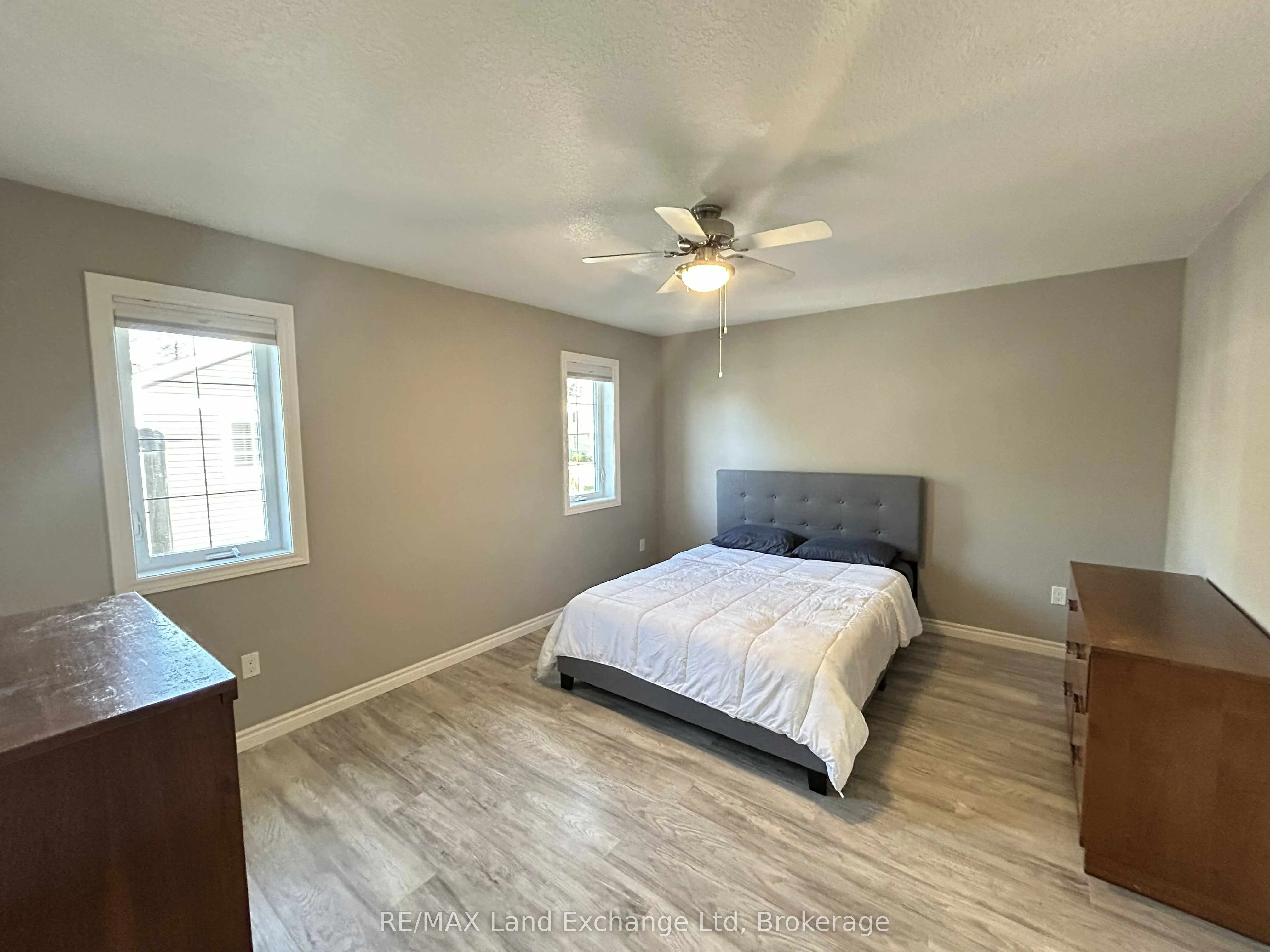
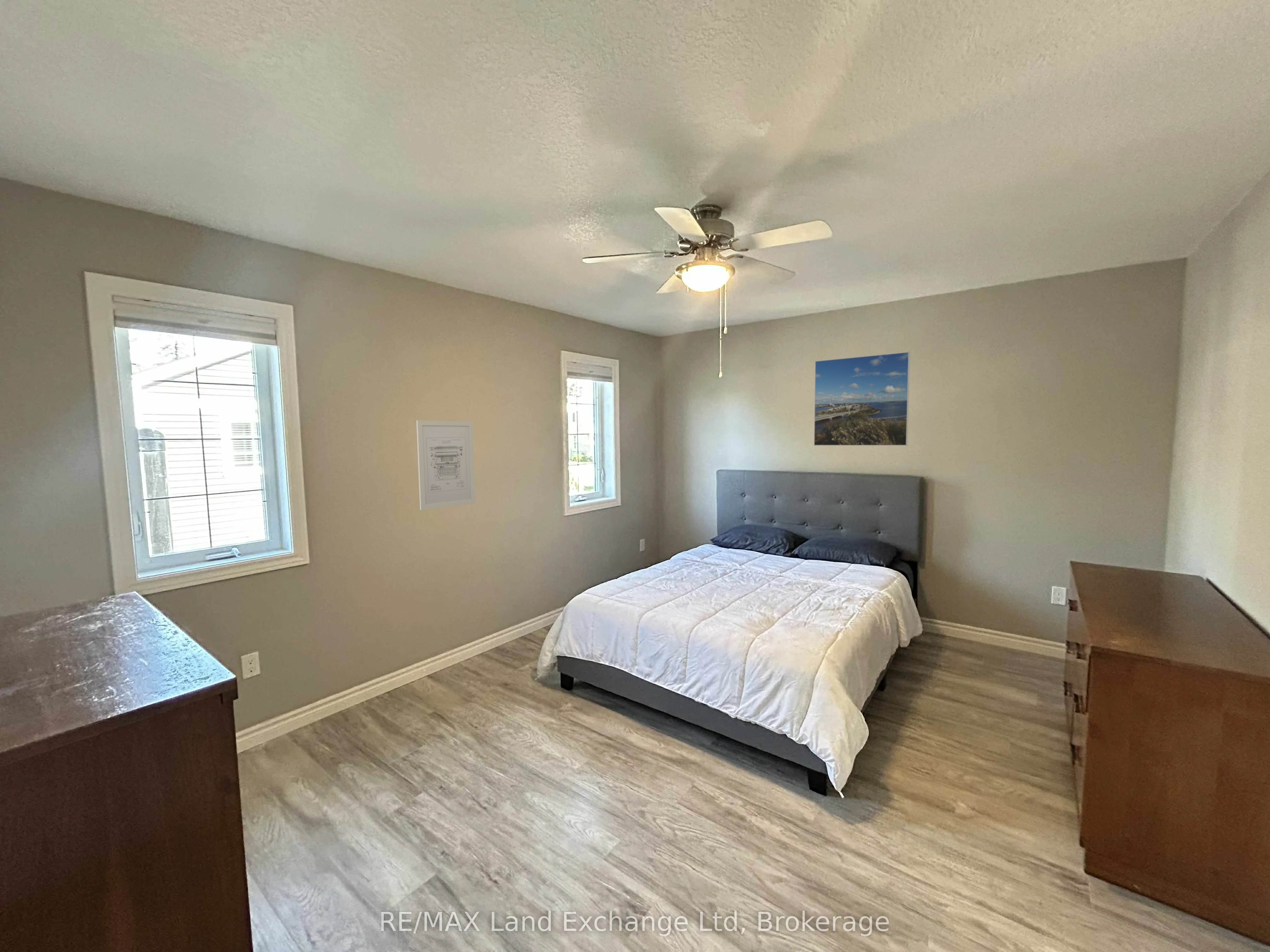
+ wall art (447, 464)
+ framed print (859, 401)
